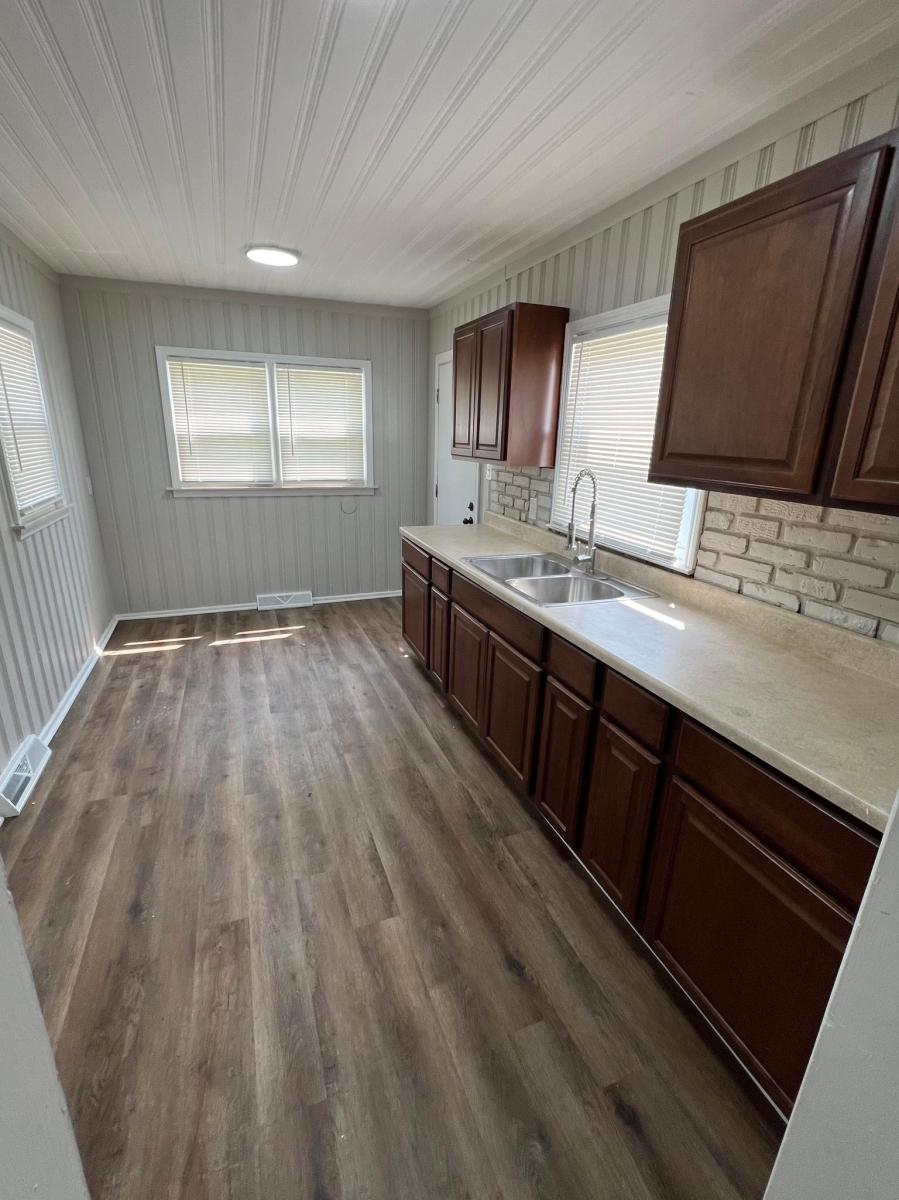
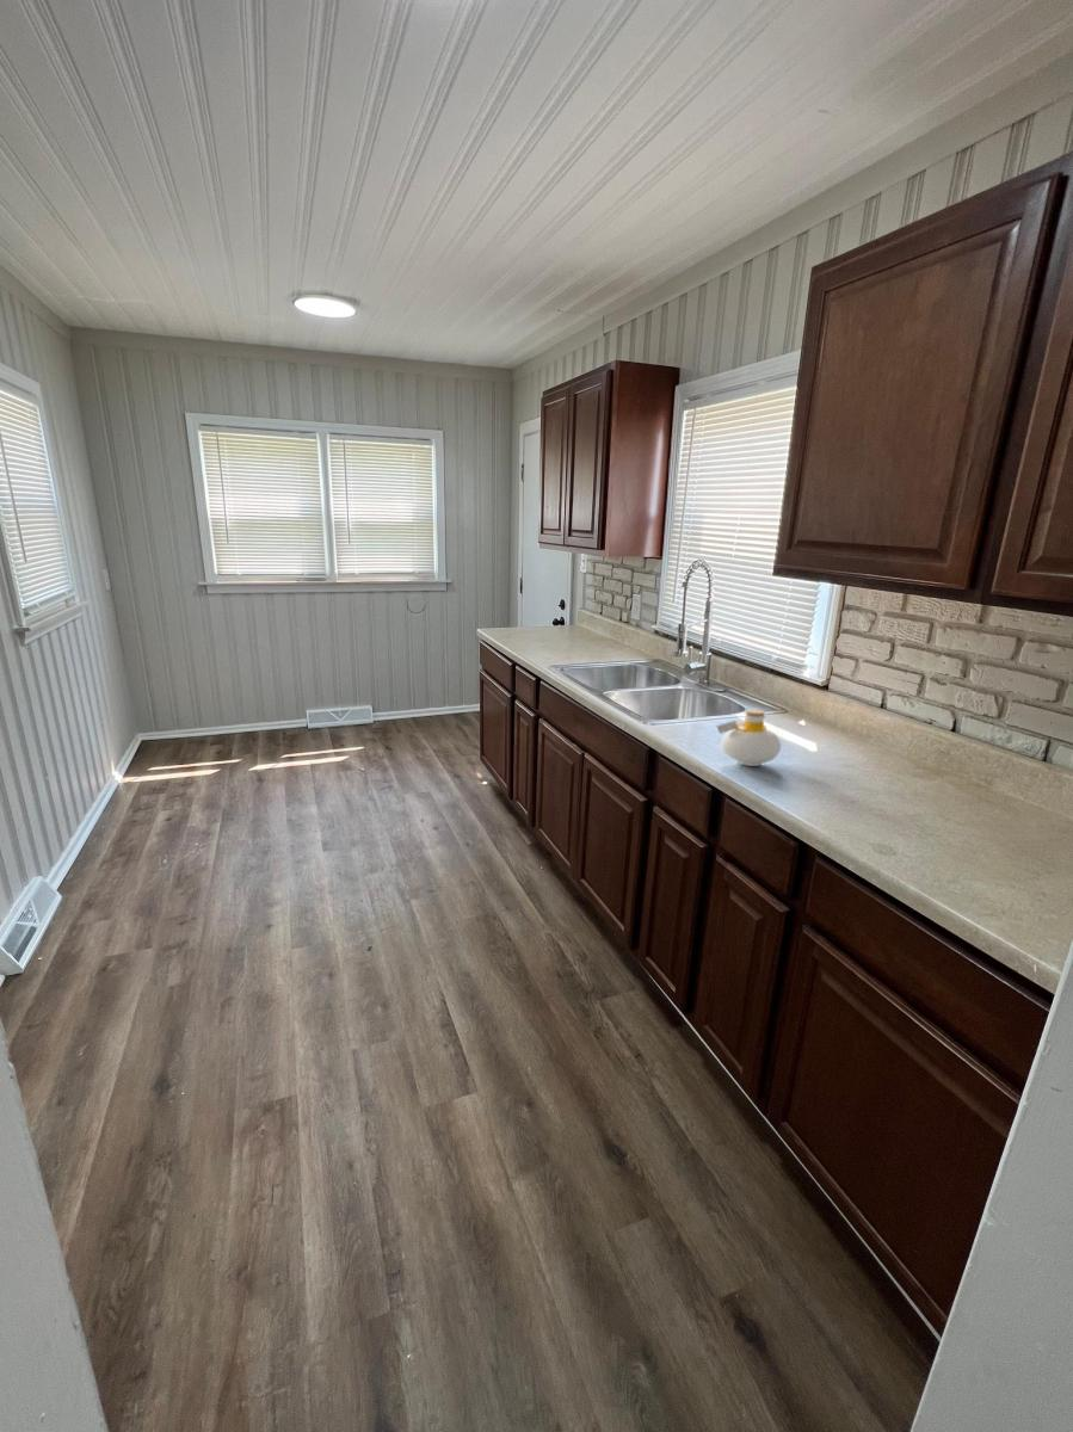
+ bottle (747, 737)
